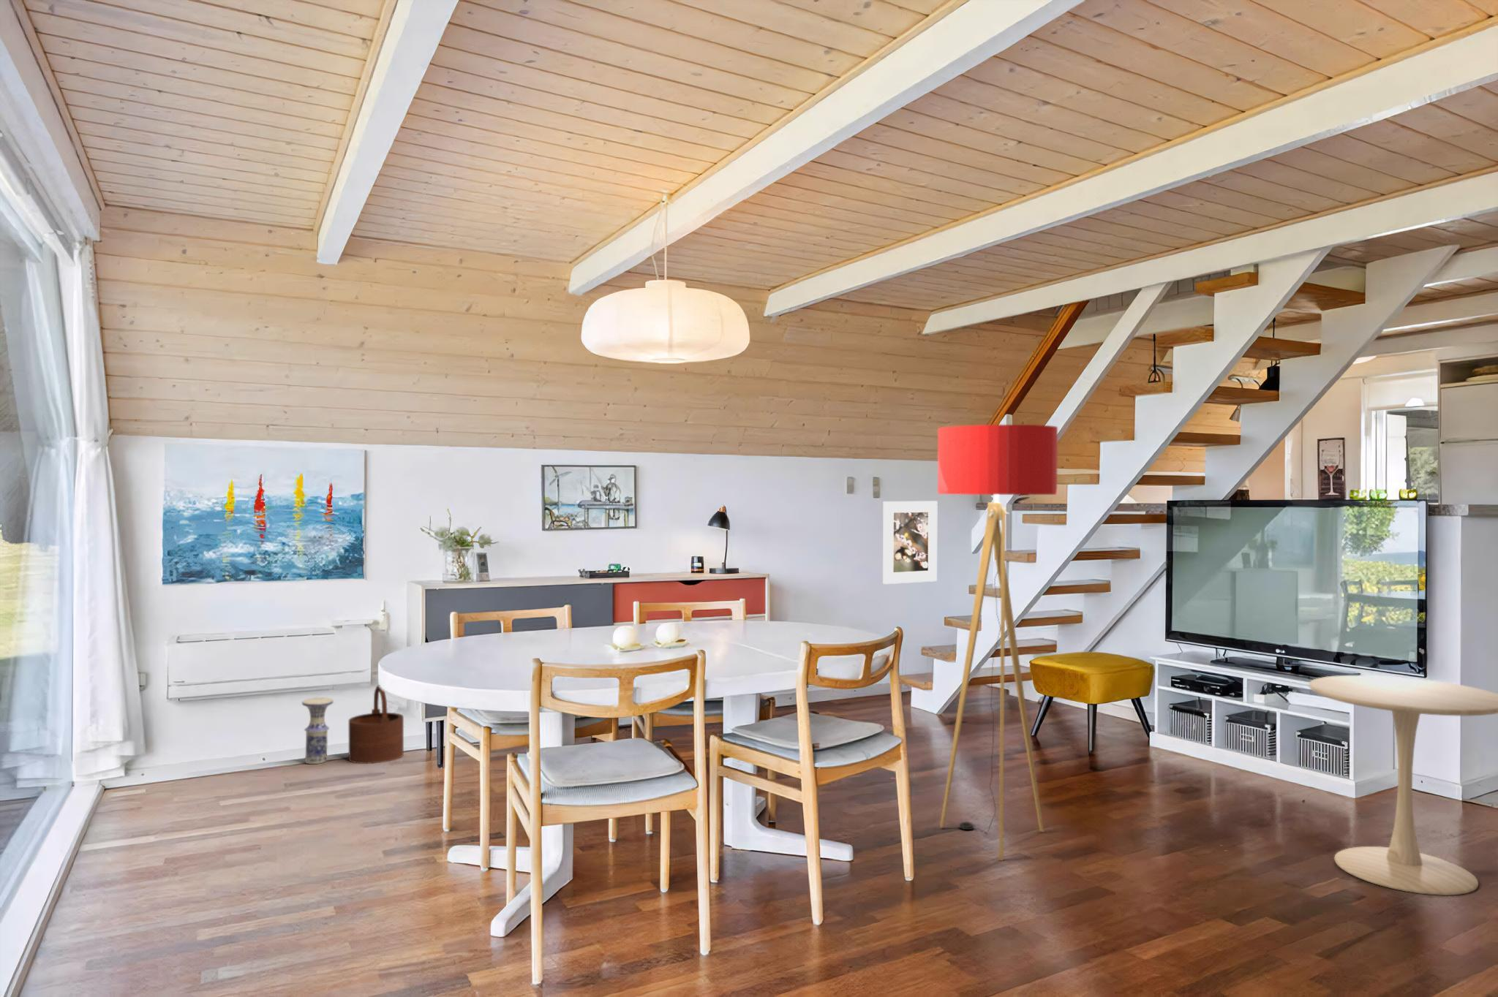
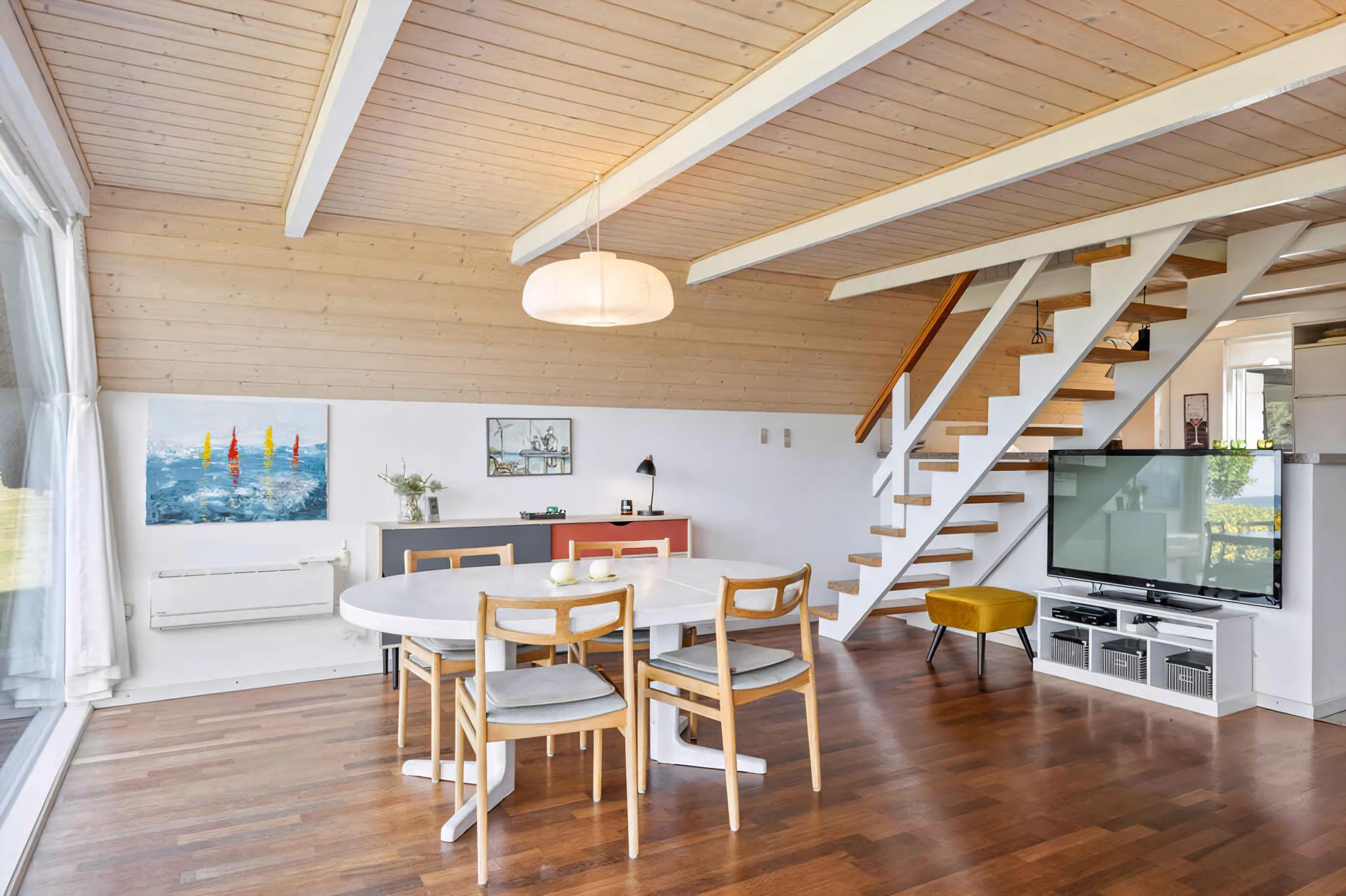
- side table (1406, 781)
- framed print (910, 542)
- vase (317, 730)
- floor lamp (998, 634)
- wooden bucket (376, 721)
